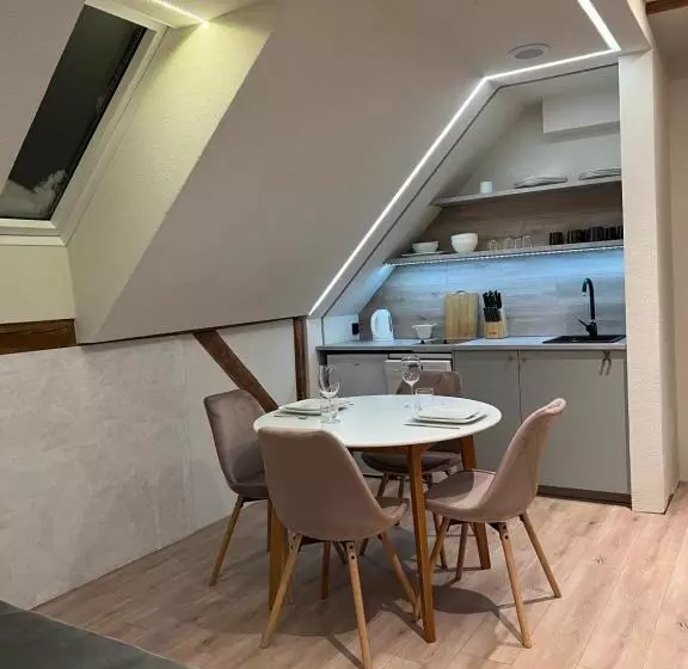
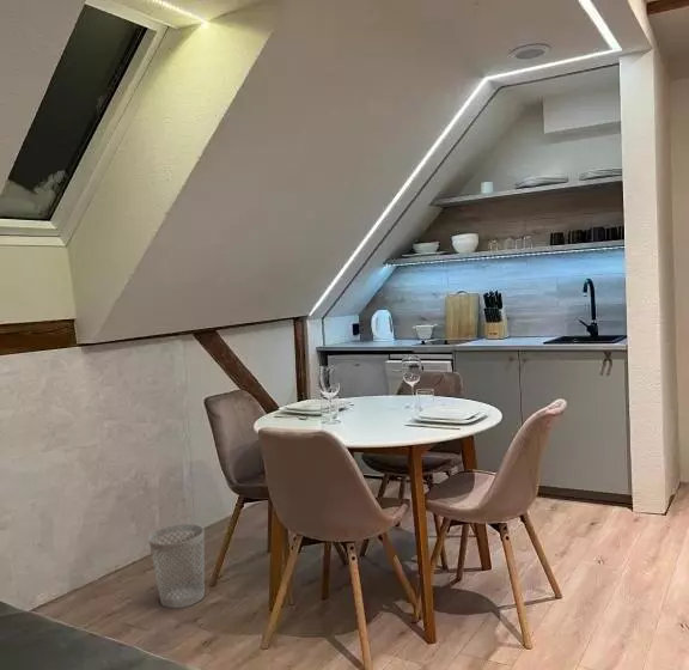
+ wastebasket (179, 566)
